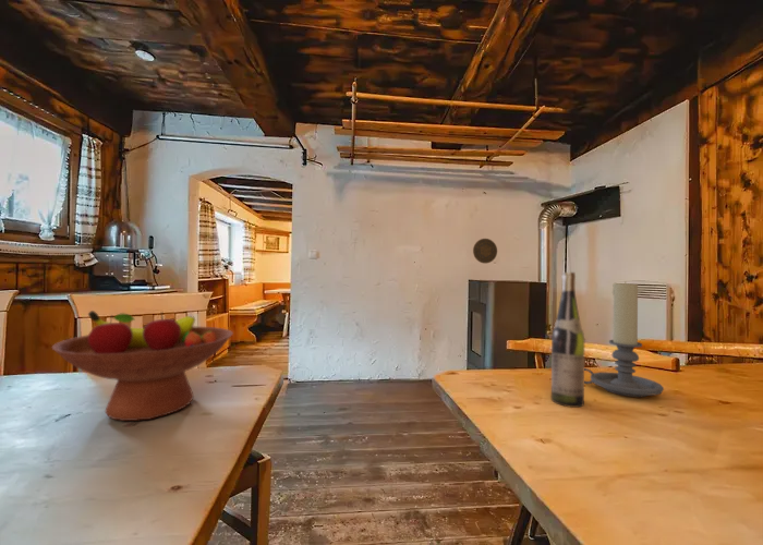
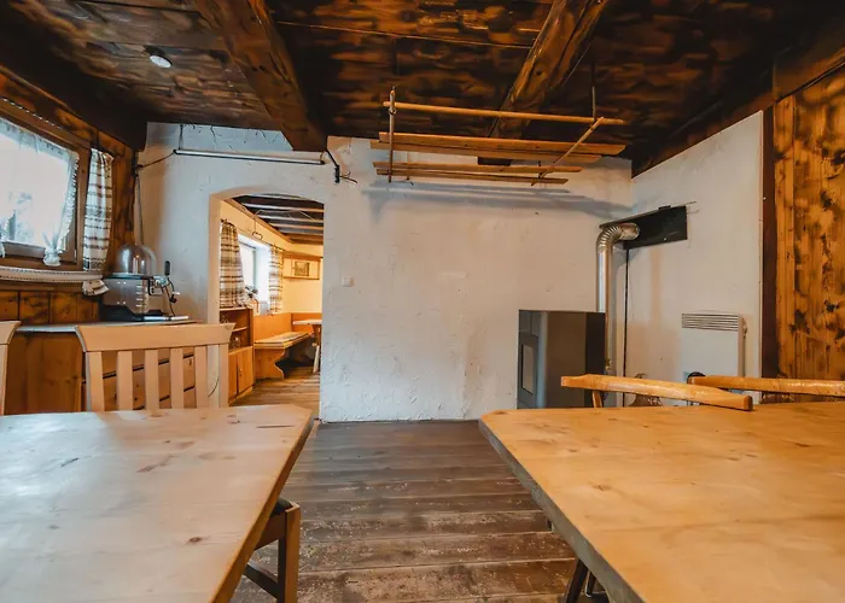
- fruit bowl (153, 358)
- decorative plate (485, 251)
- wine bottle (568, 337)
- candle holder (617, 335)
